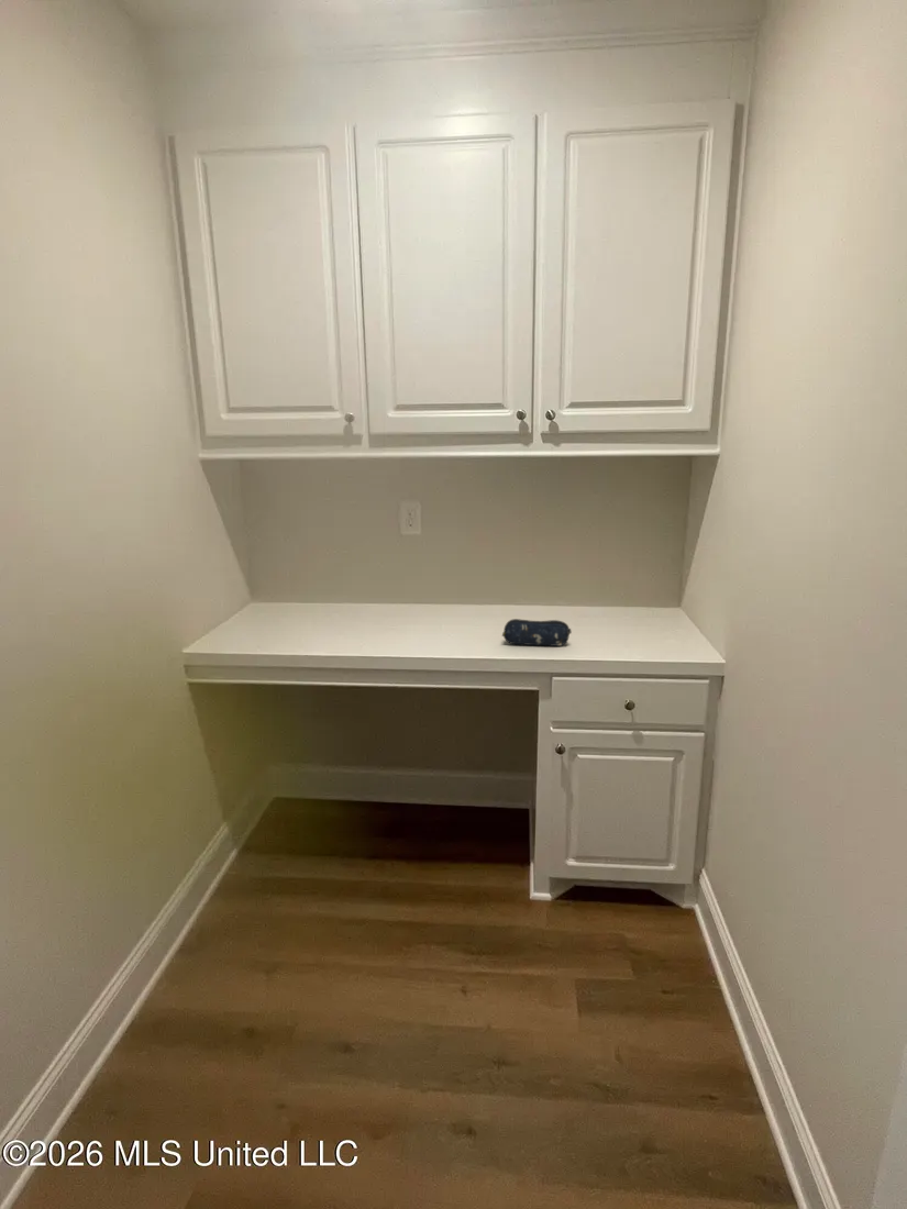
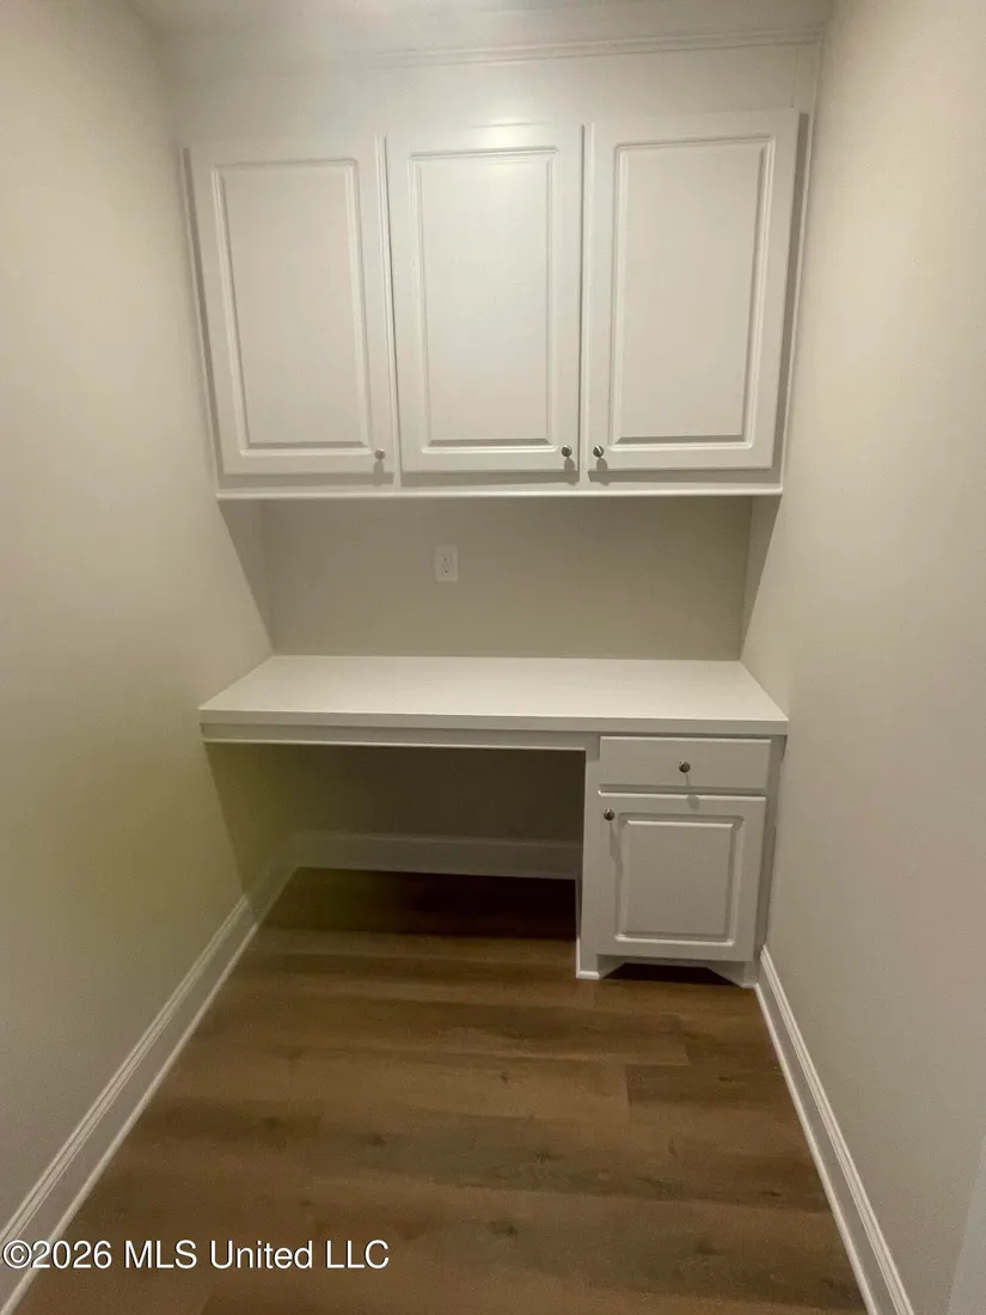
- pencil case (535, 632)
